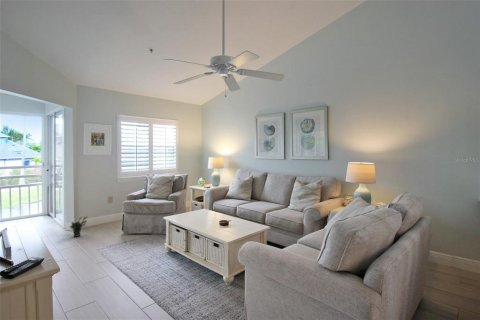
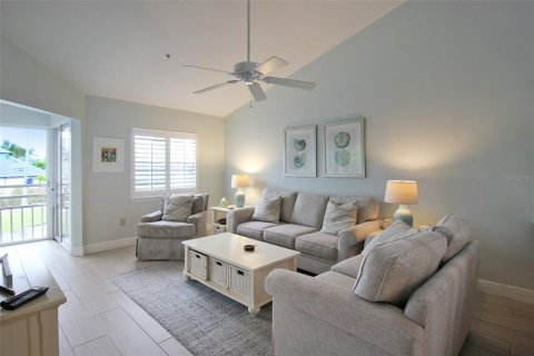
- potted plant (80, 225)
